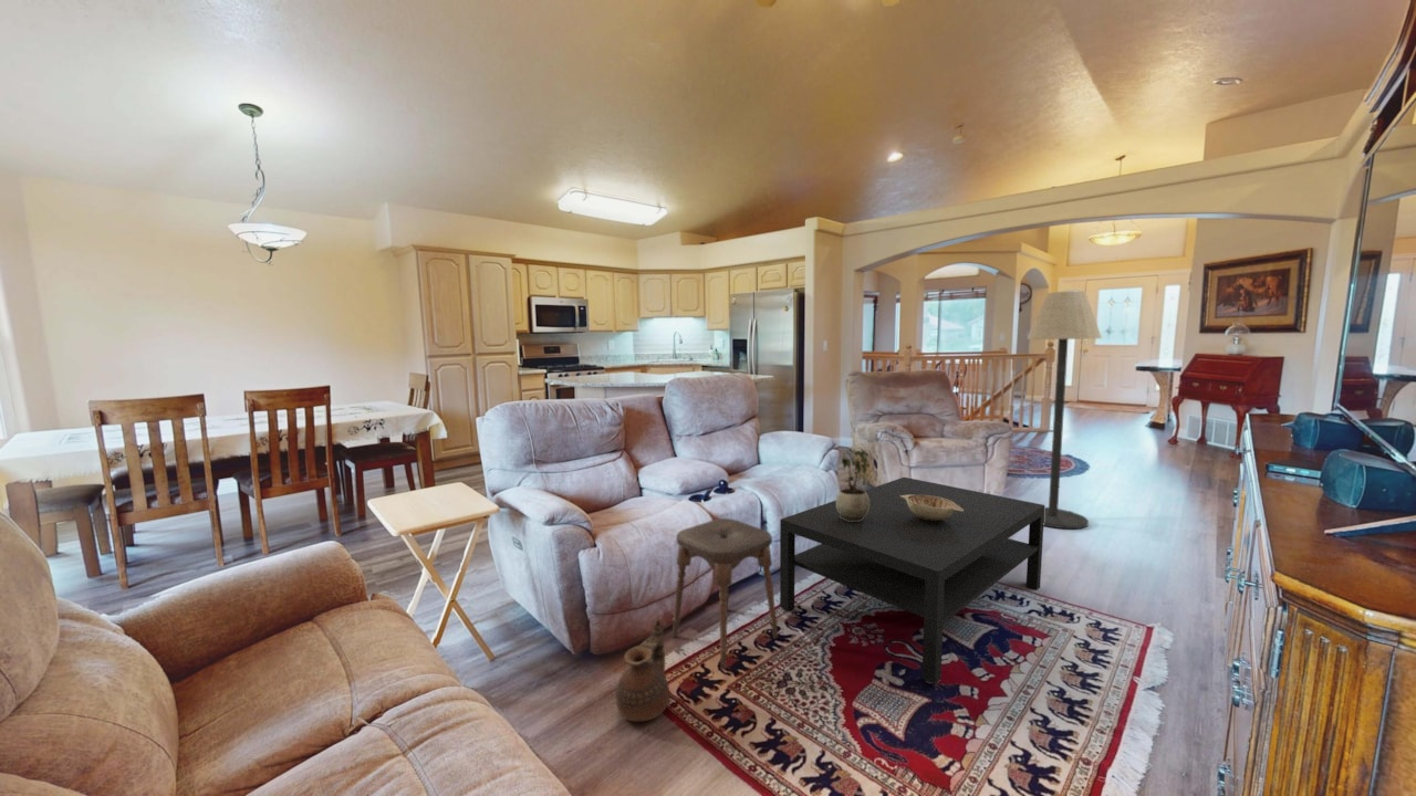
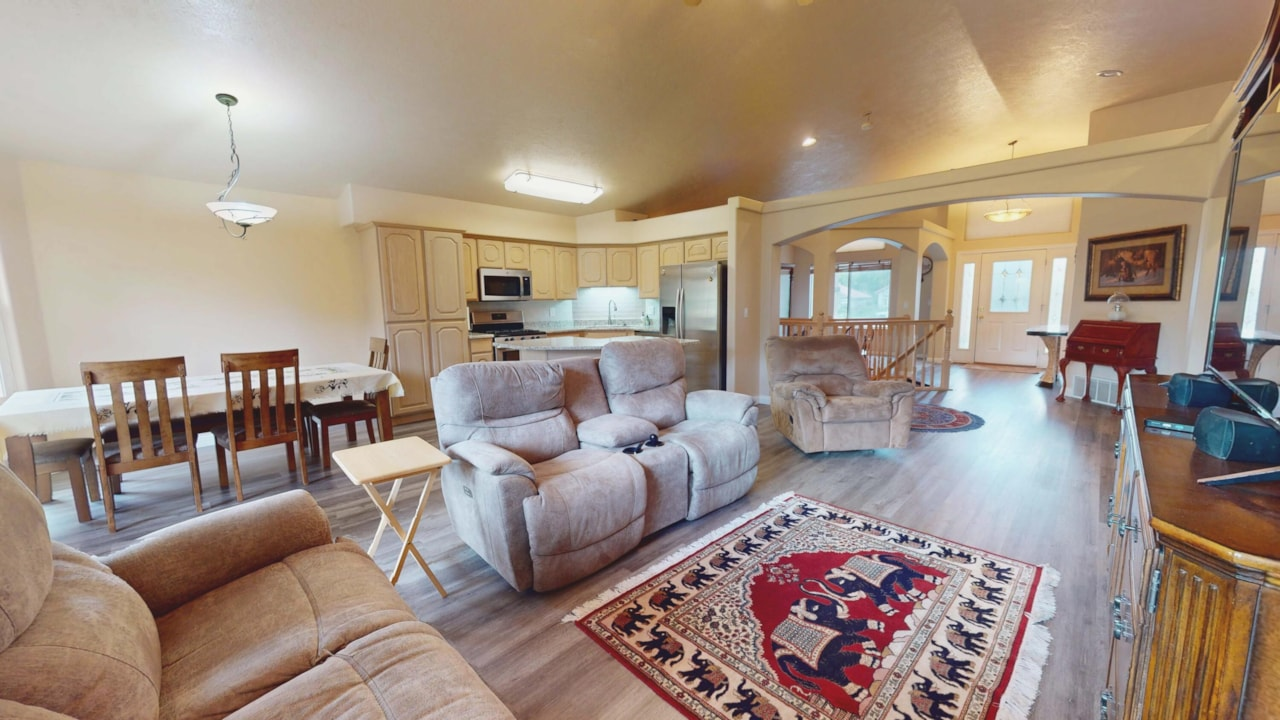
- coffee table (915, 554)
- ceramic jug (646, 671)
- potted plant (855, 479)
- decorative bowl (930, 509)
- stool (723, 586)
- floor lamp (1059, 408)
